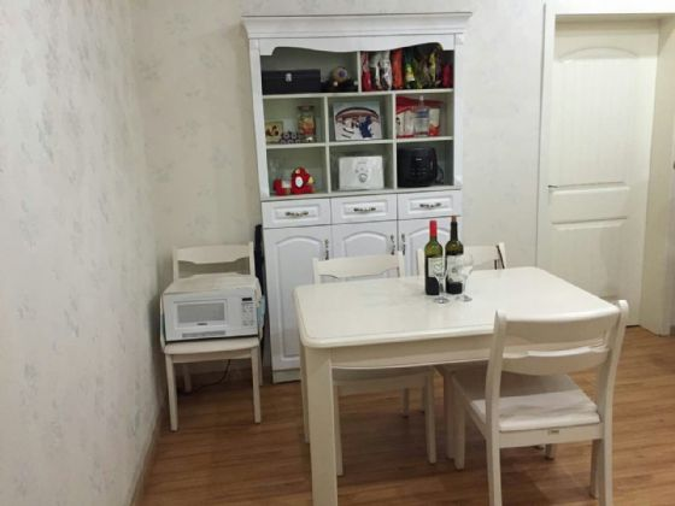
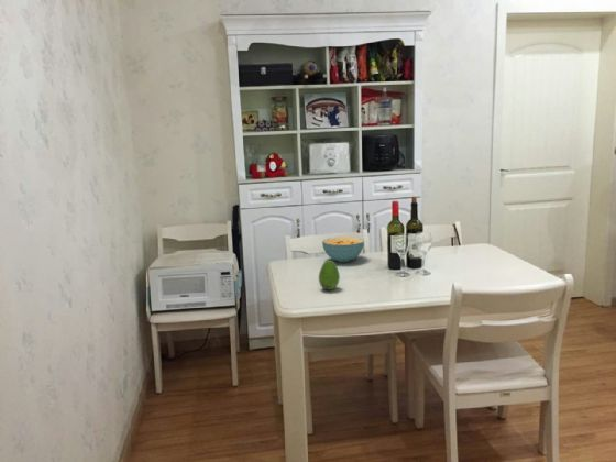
+ fruit (329, 274)
+ cereal bowl (343, 251)
